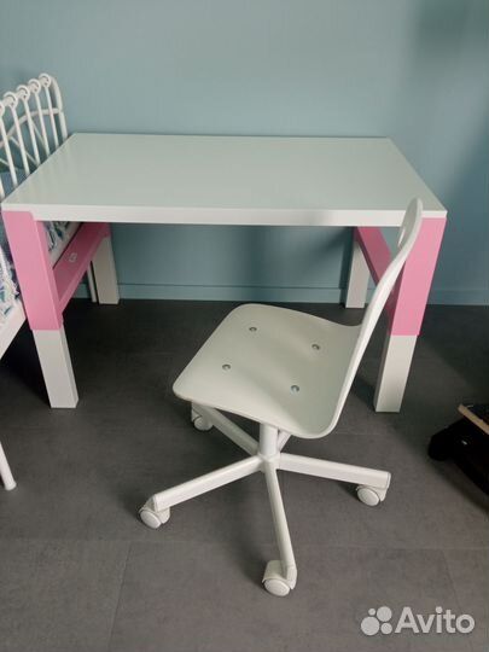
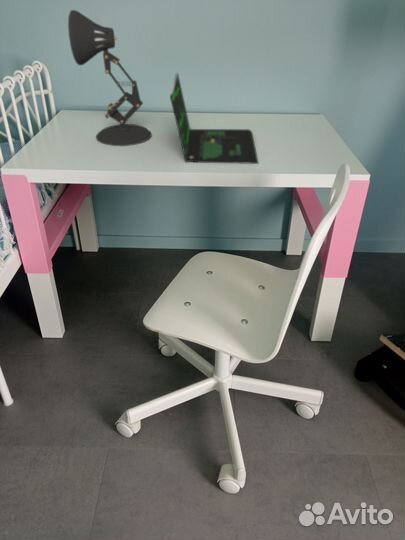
+ desk lamp (114, 78)
+ laptop (216, 129)
